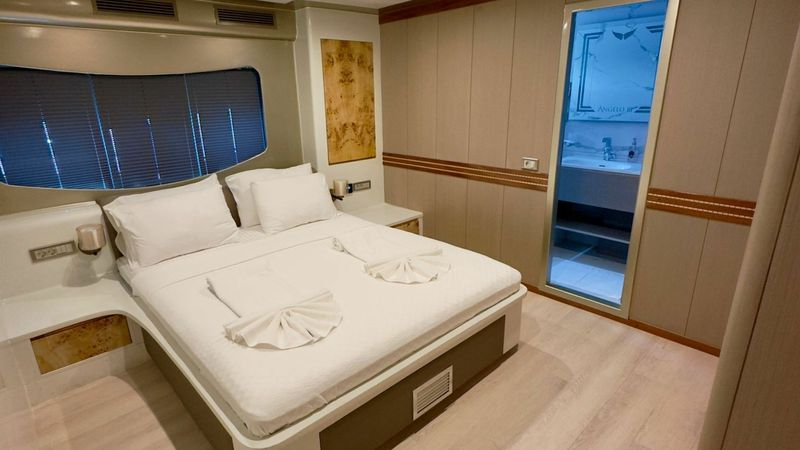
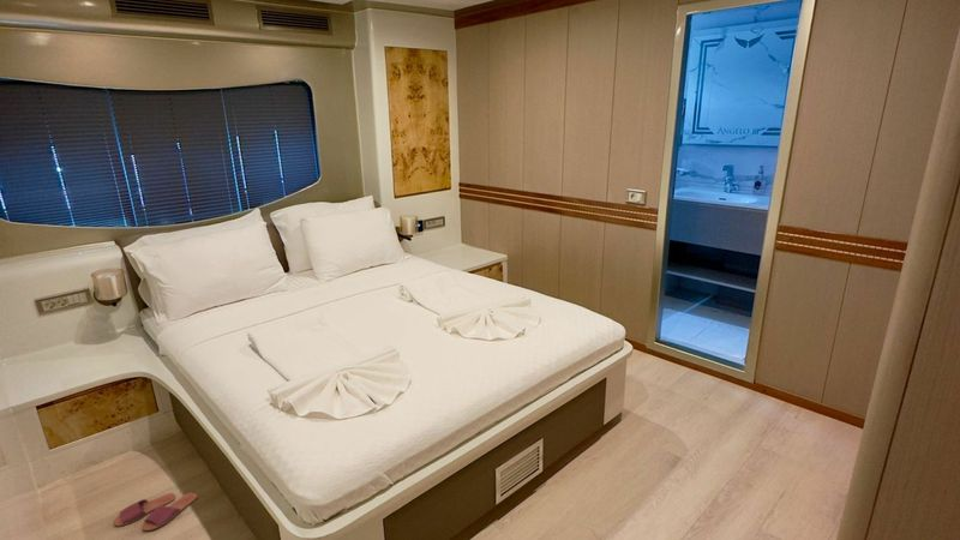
+ slippers (156, 508)
